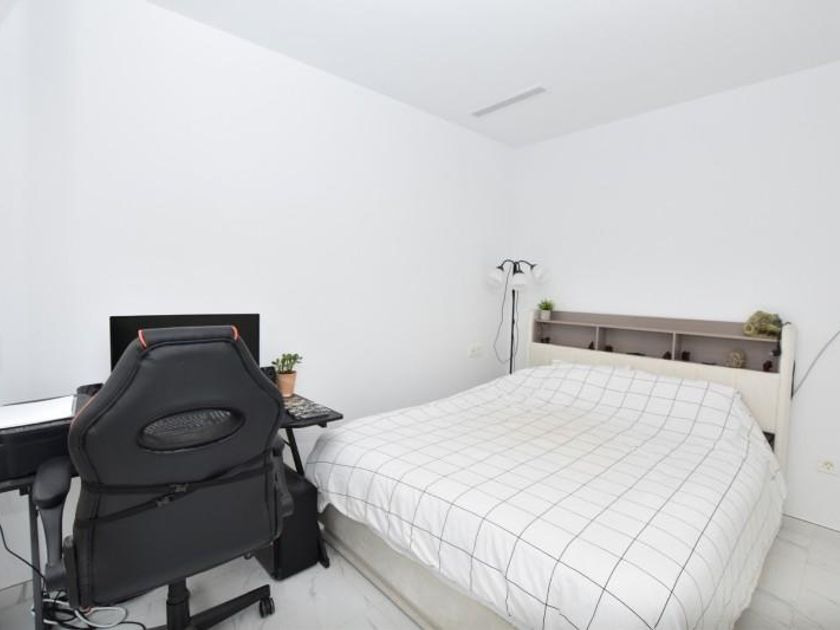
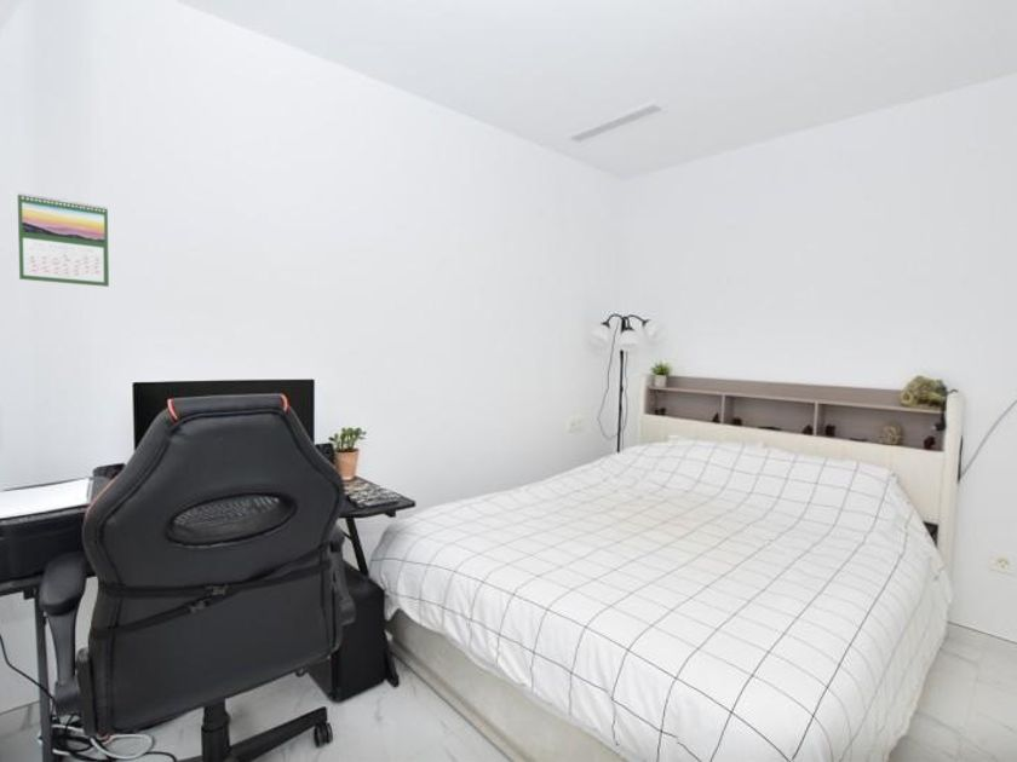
+ calendar (64, 241)
